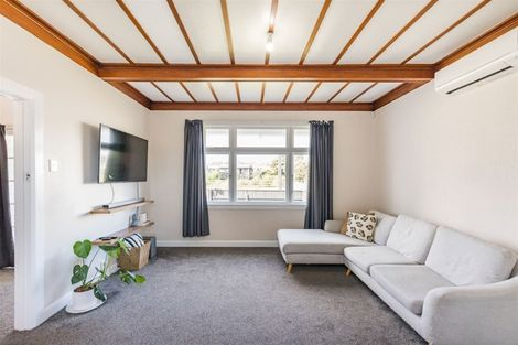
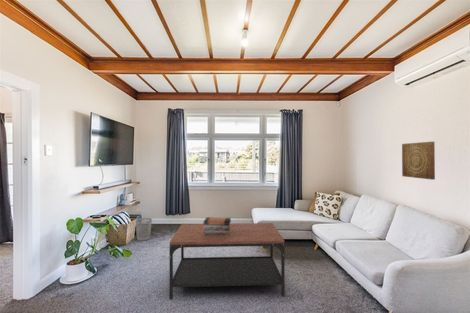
+ book stack (217, 226)
+ coffee table (227, 257)
+ wall art (417, 160)
+ wastebasket (143, 229)
